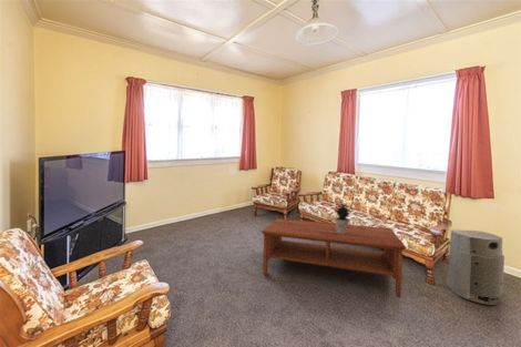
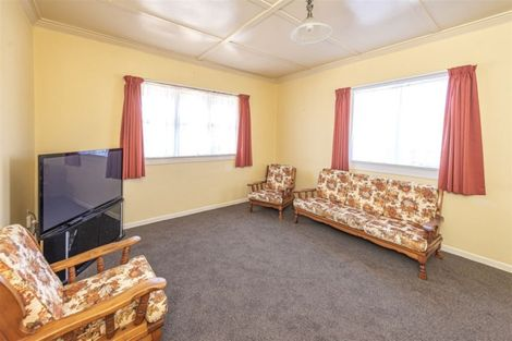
- potted plant (341, 216)
- coffee table (328, 251)
- air purifier (474, 264)
